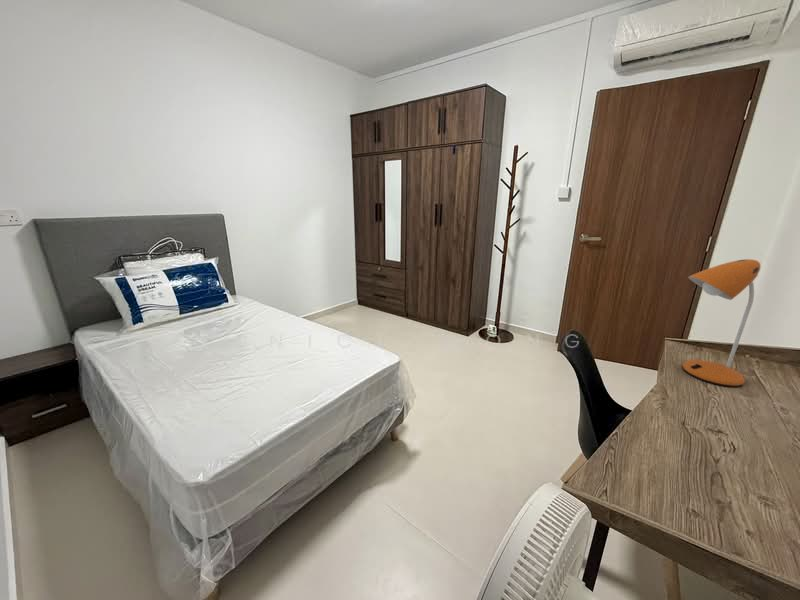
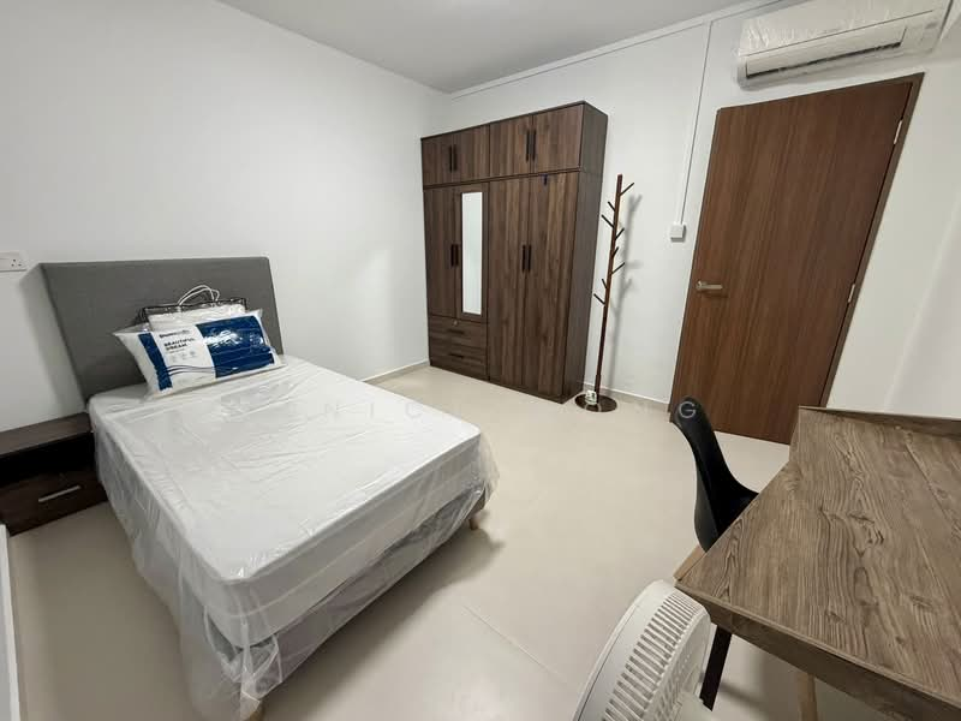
- desk lamp (738, 329)
